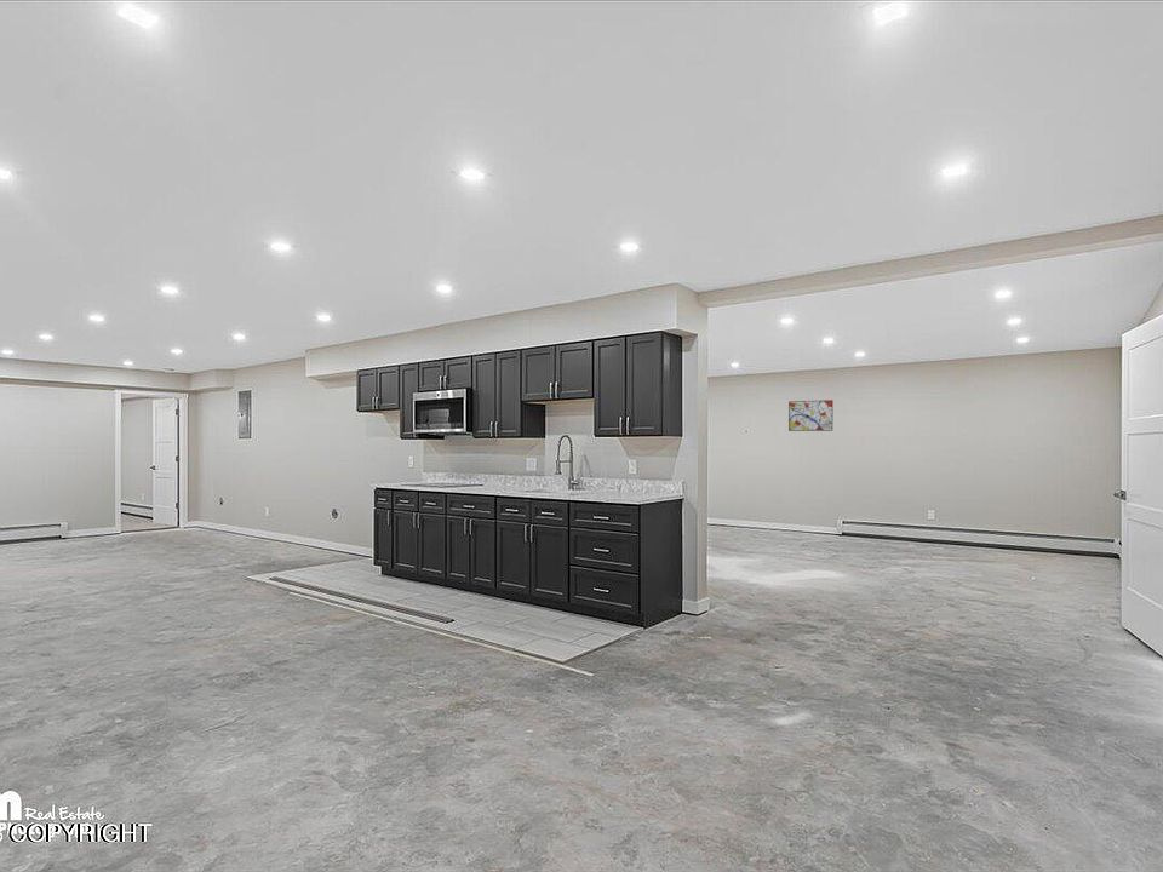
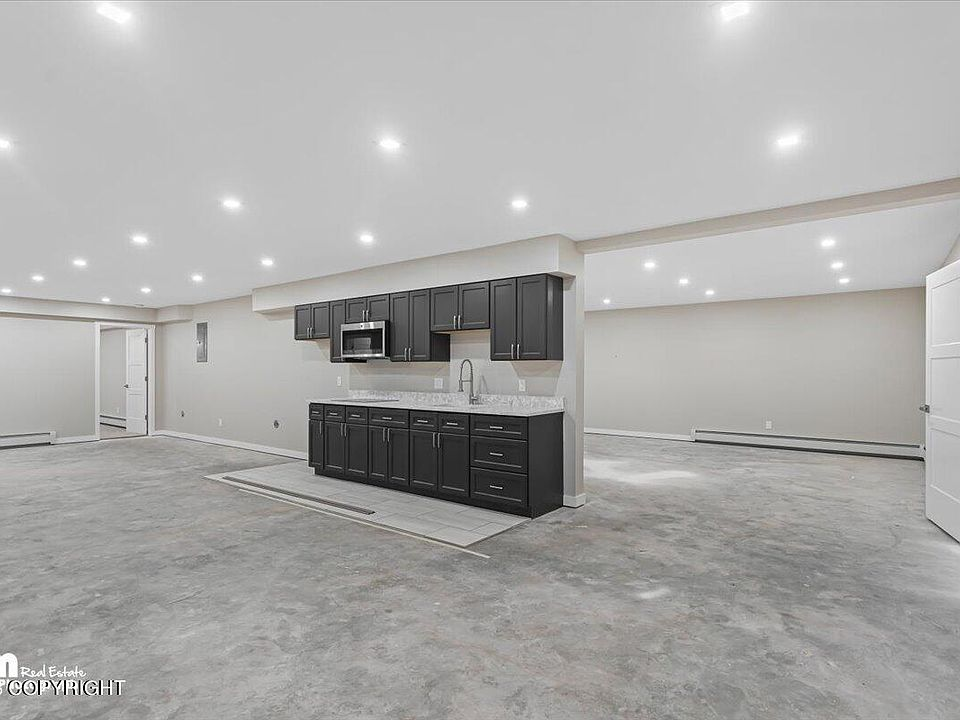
- wall art (809, 415)
